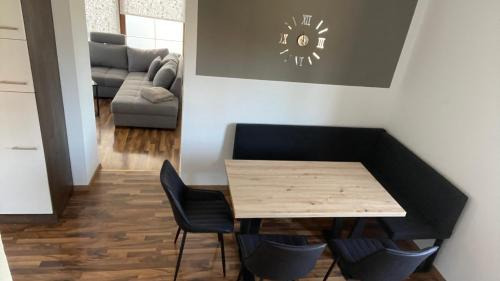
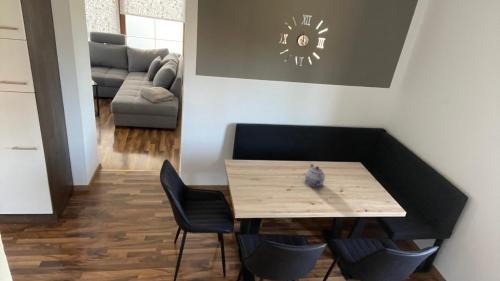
+ teapot (315, 174)
